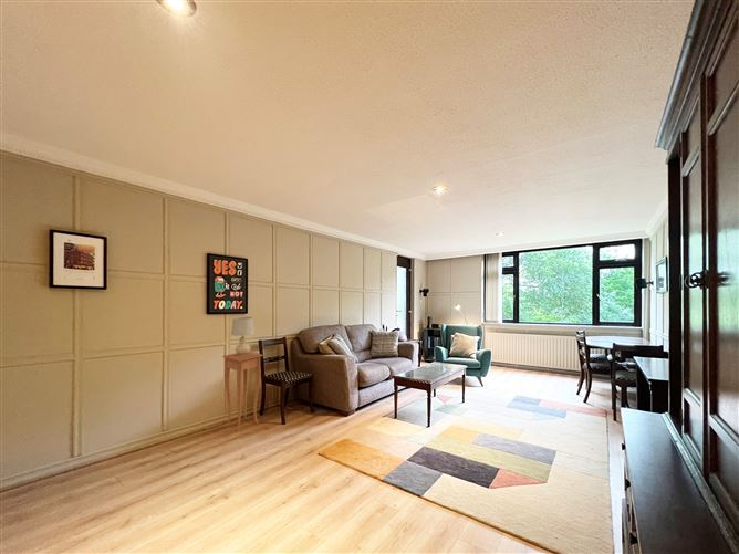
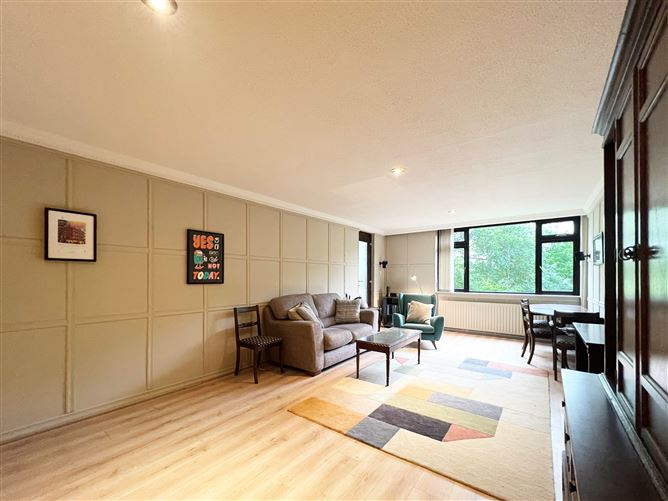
- table lamp (242, 336)
- side table (243, 389)
